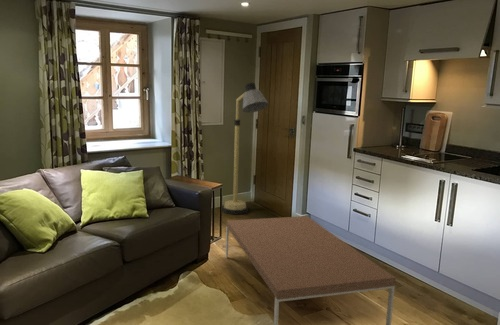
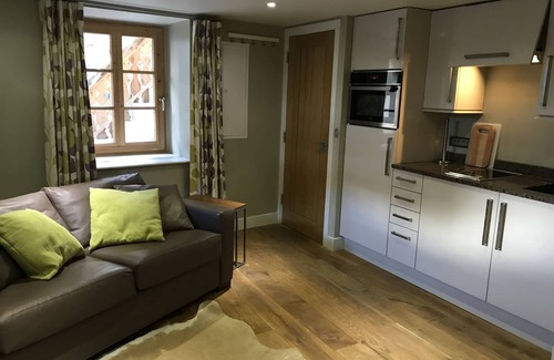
- floor lamp (238, 150)
- coffee table (294, 267)
